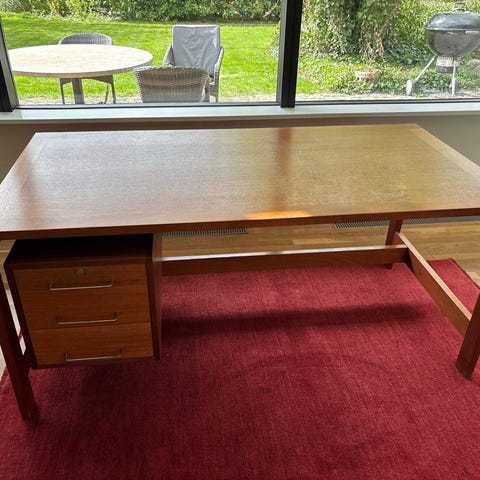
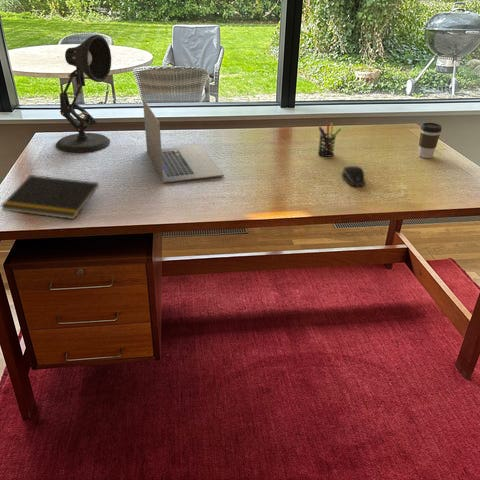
+ coffee cup (428, 140)
+ desk lamp (77, 91)
+ laptop (182, 147)
+ pen holder (329, 138)
+ computer mouse (354, 174)
+ notepad (51, 195)
